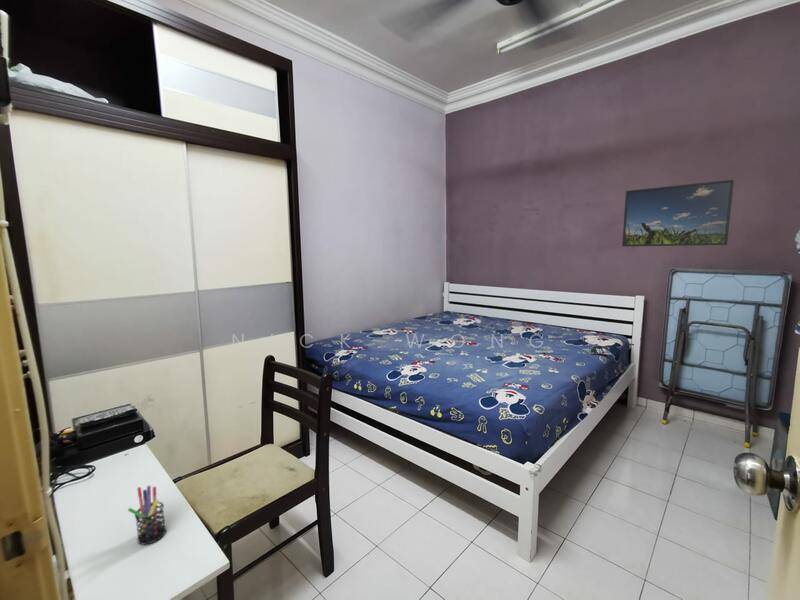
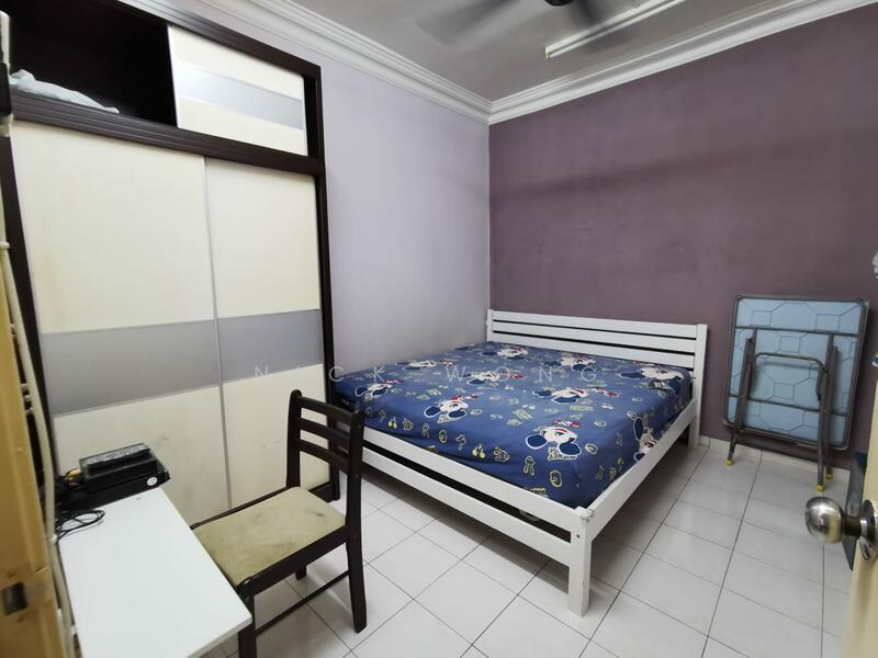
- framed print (673, 216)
- pen holder (145, 514)
